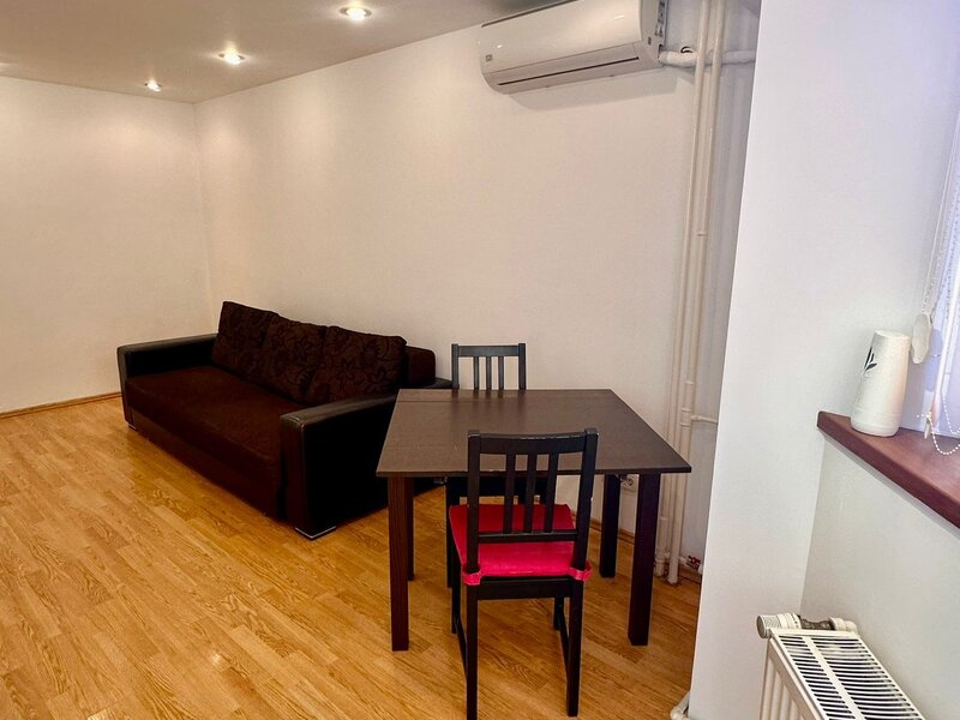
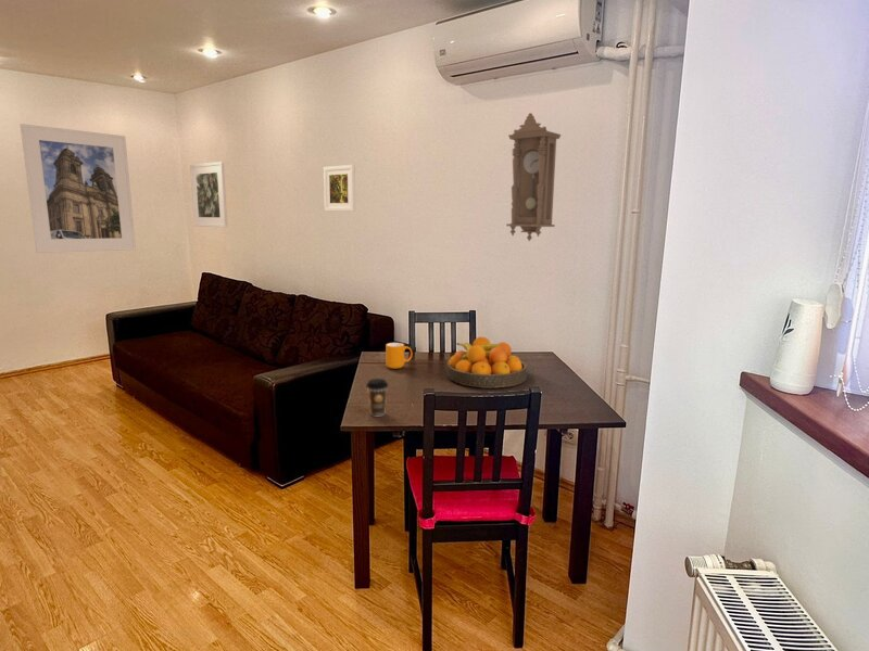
+ mug (399, 355)
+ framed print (207, 195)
+ fruit bowl (487, 358)
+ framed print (339, 189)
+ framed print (83, 192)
+ pendulum clock (532, 179)
+ coffee cup (377, 397)
